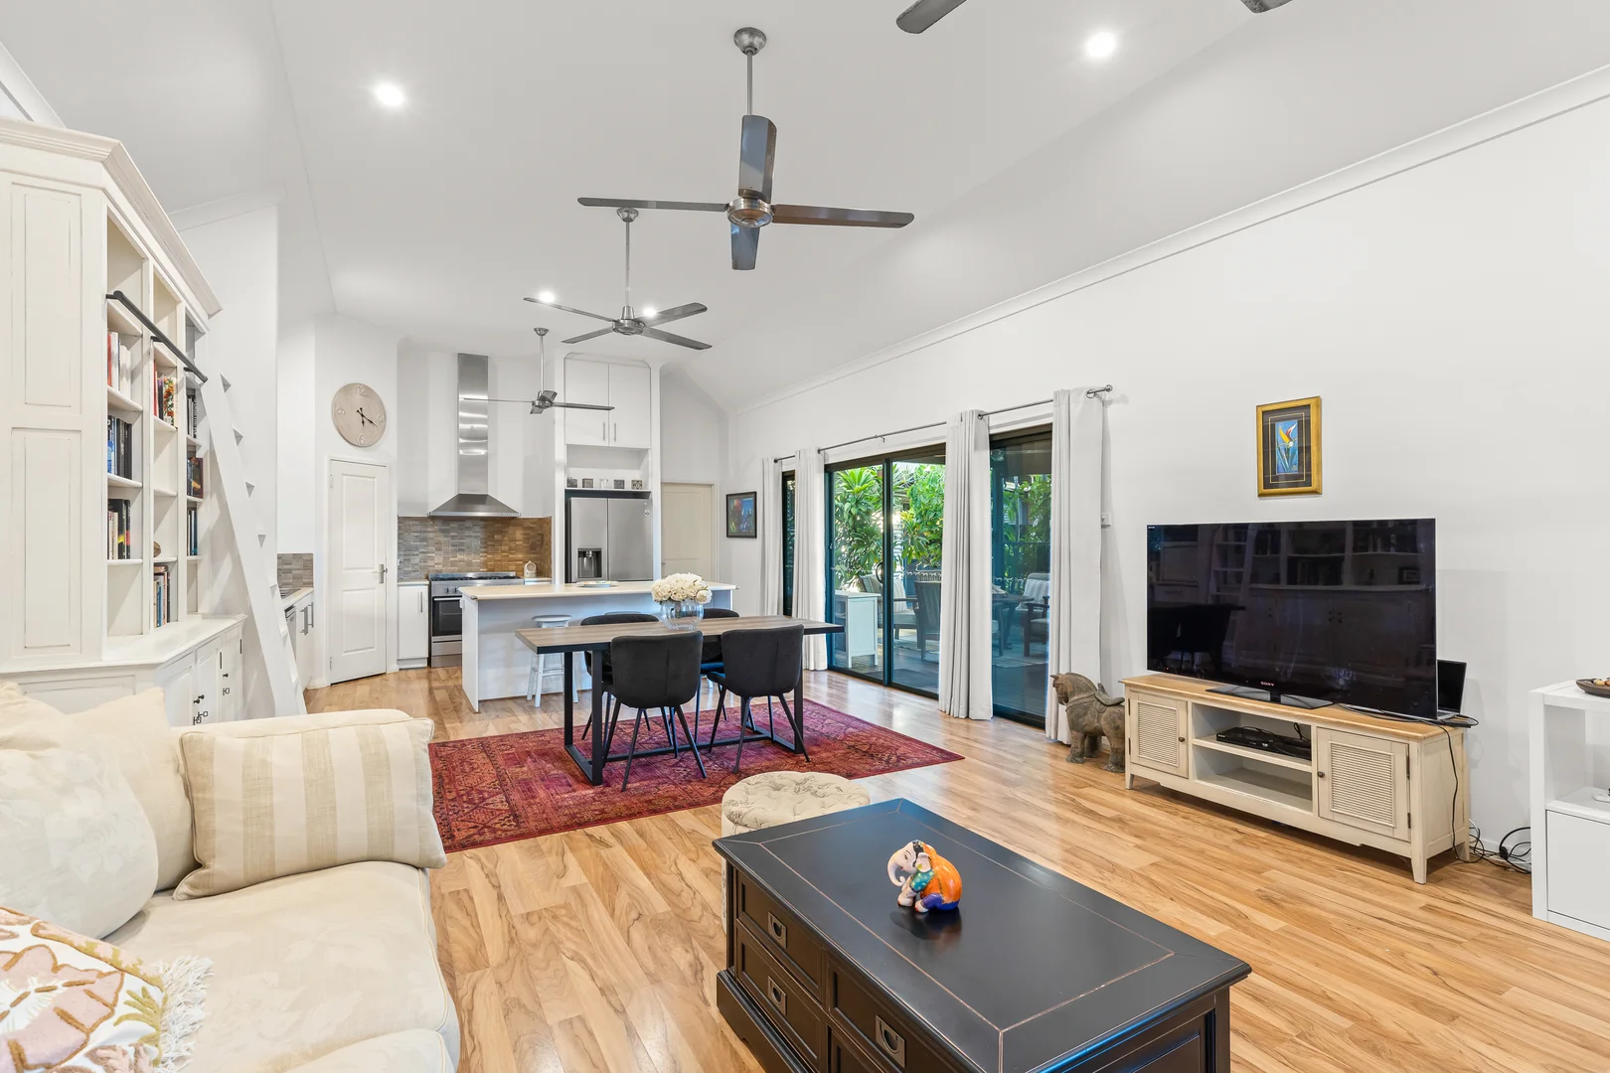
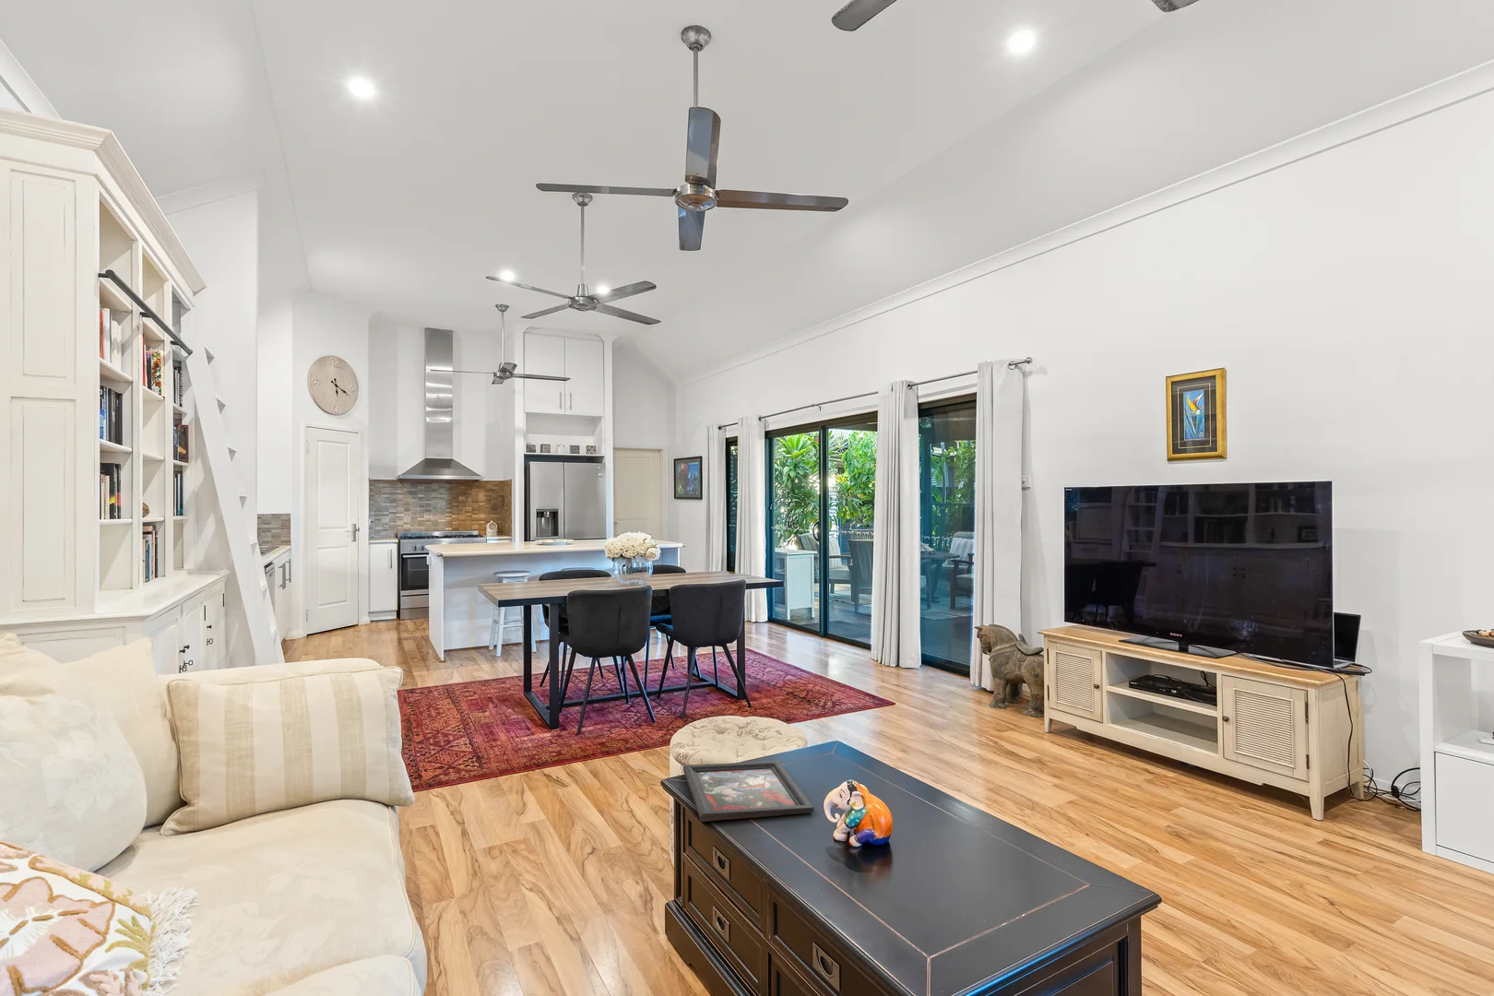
+ decorative tray (744, 788)
